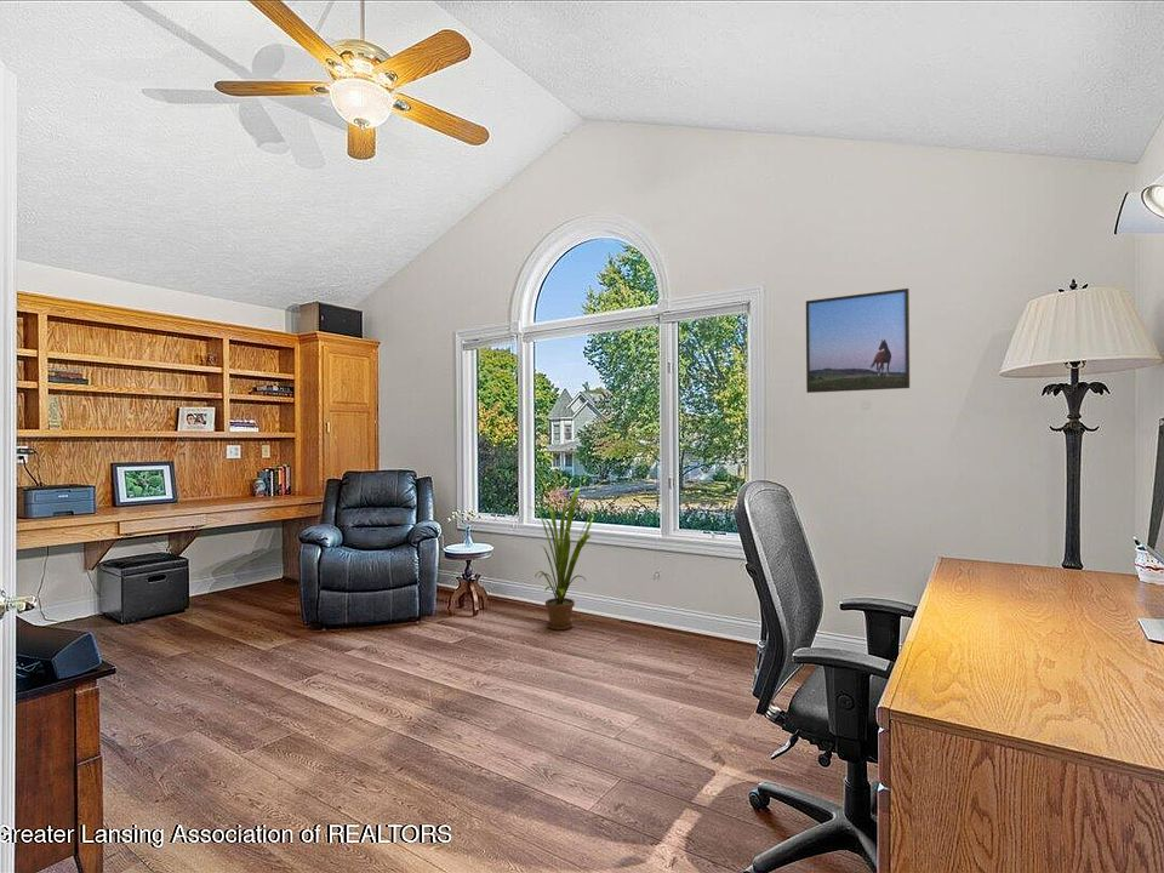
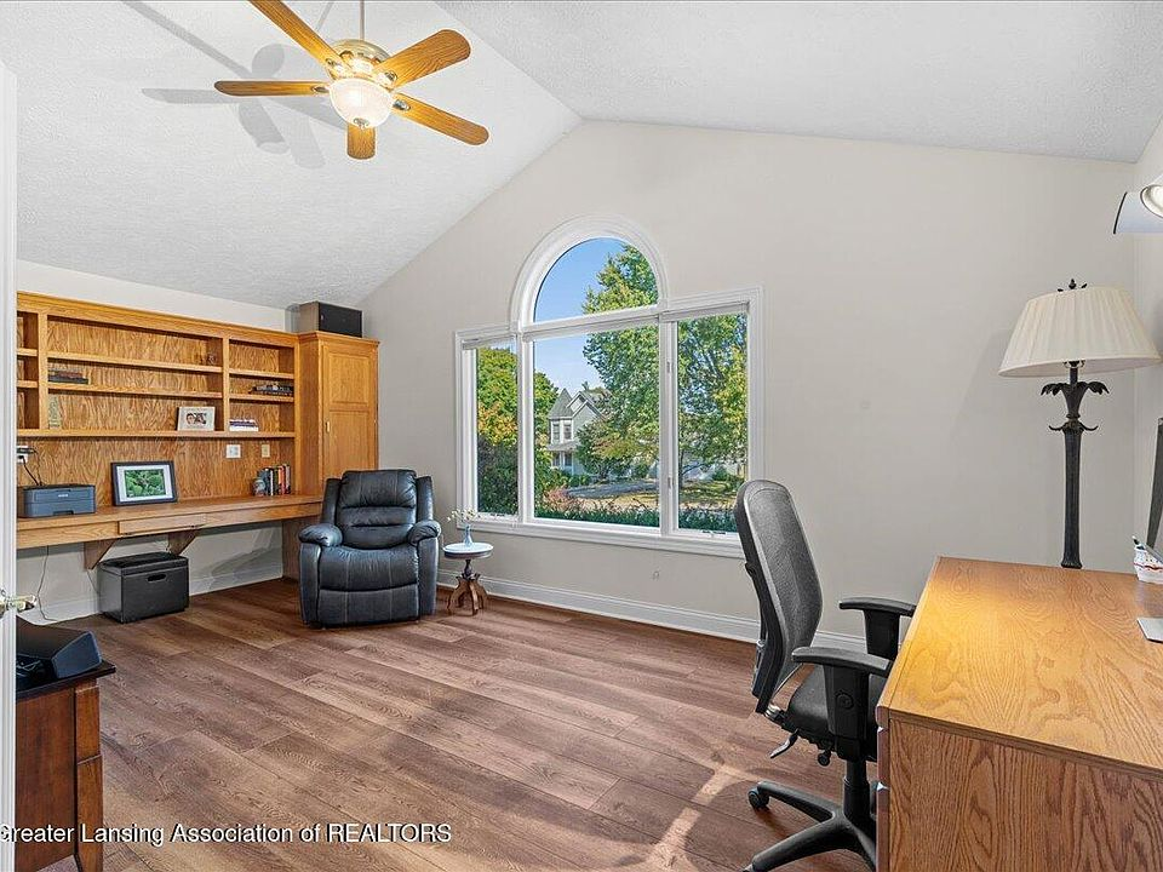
- house plant (559, 557)
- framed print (855, 342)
